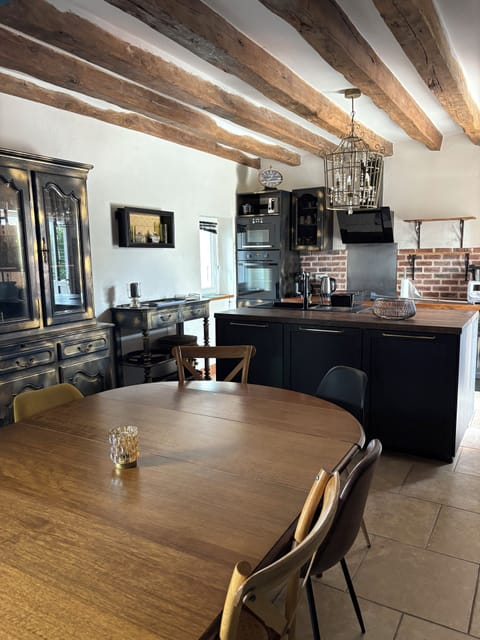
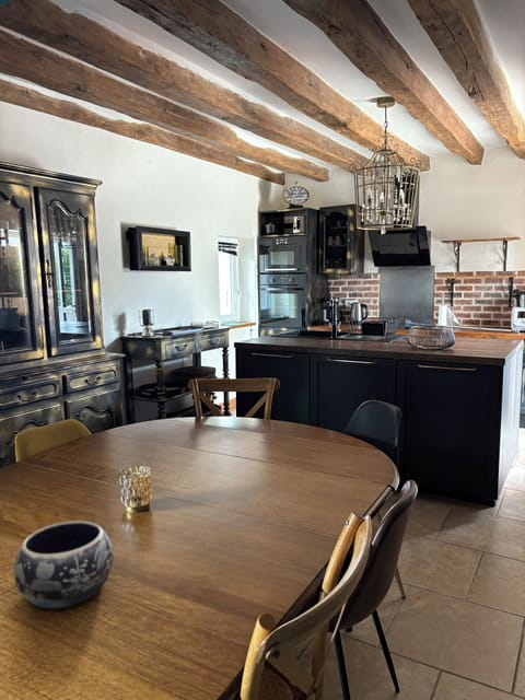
+ decorative bowl (65, 562)
